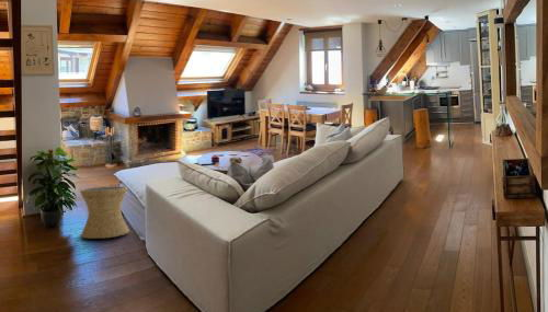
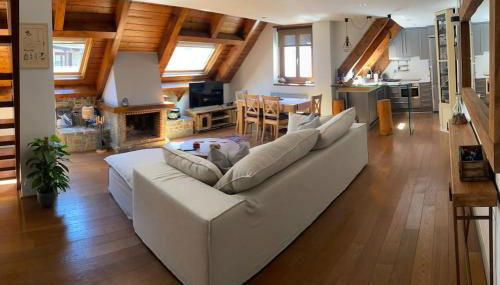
- side table (104, 211)
